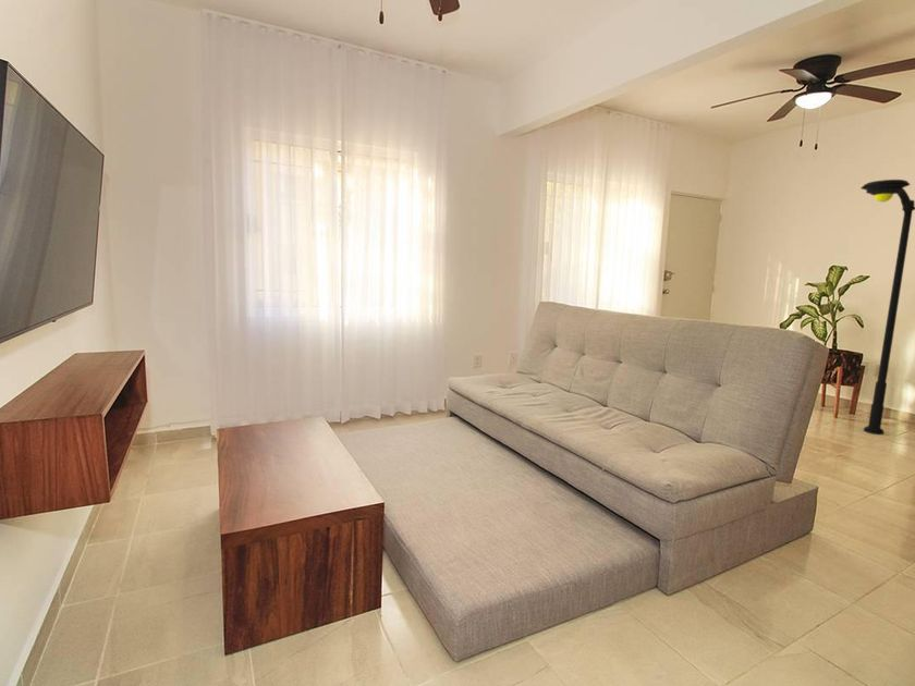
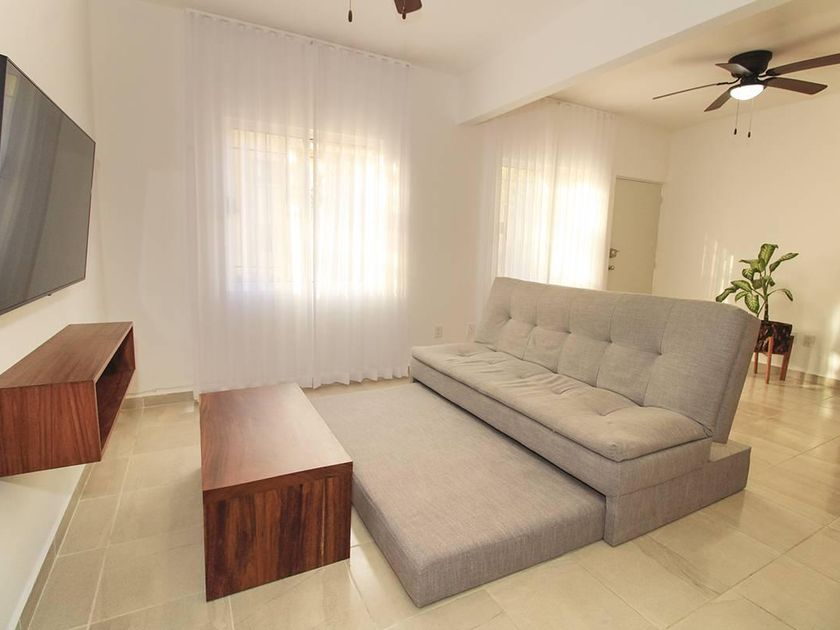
- floor lamp (887, 319)
